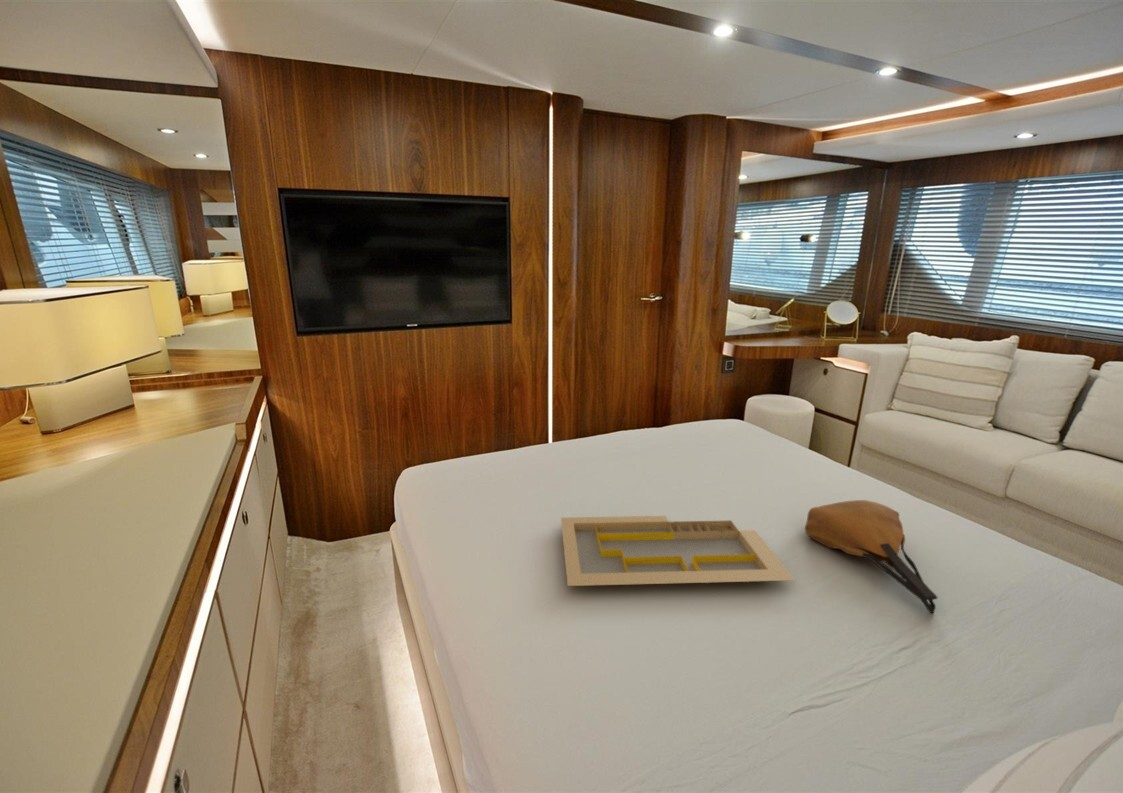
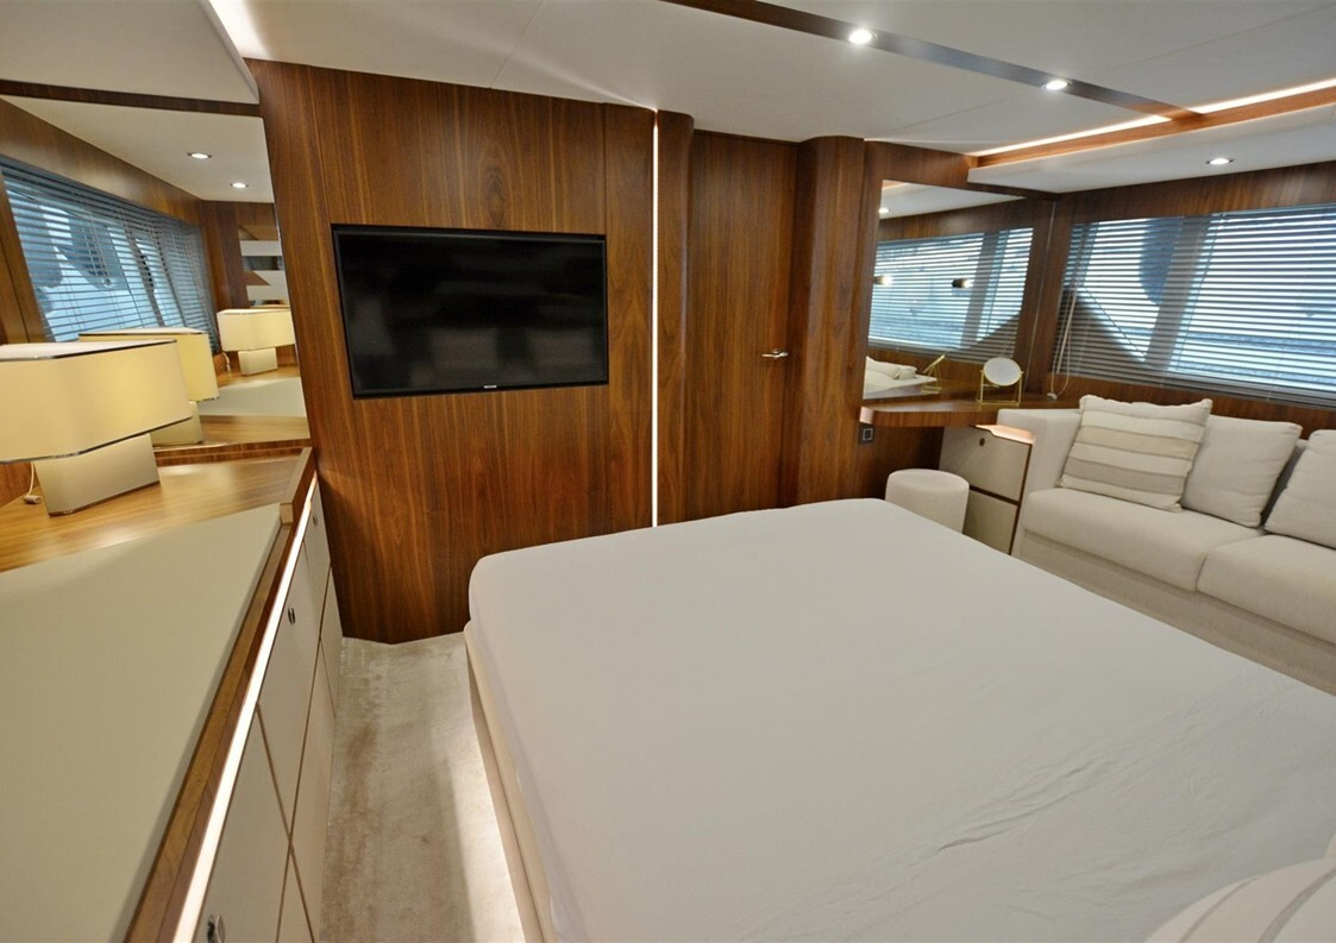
- tote bag (876, 545)
- serving tray (665, 549)
